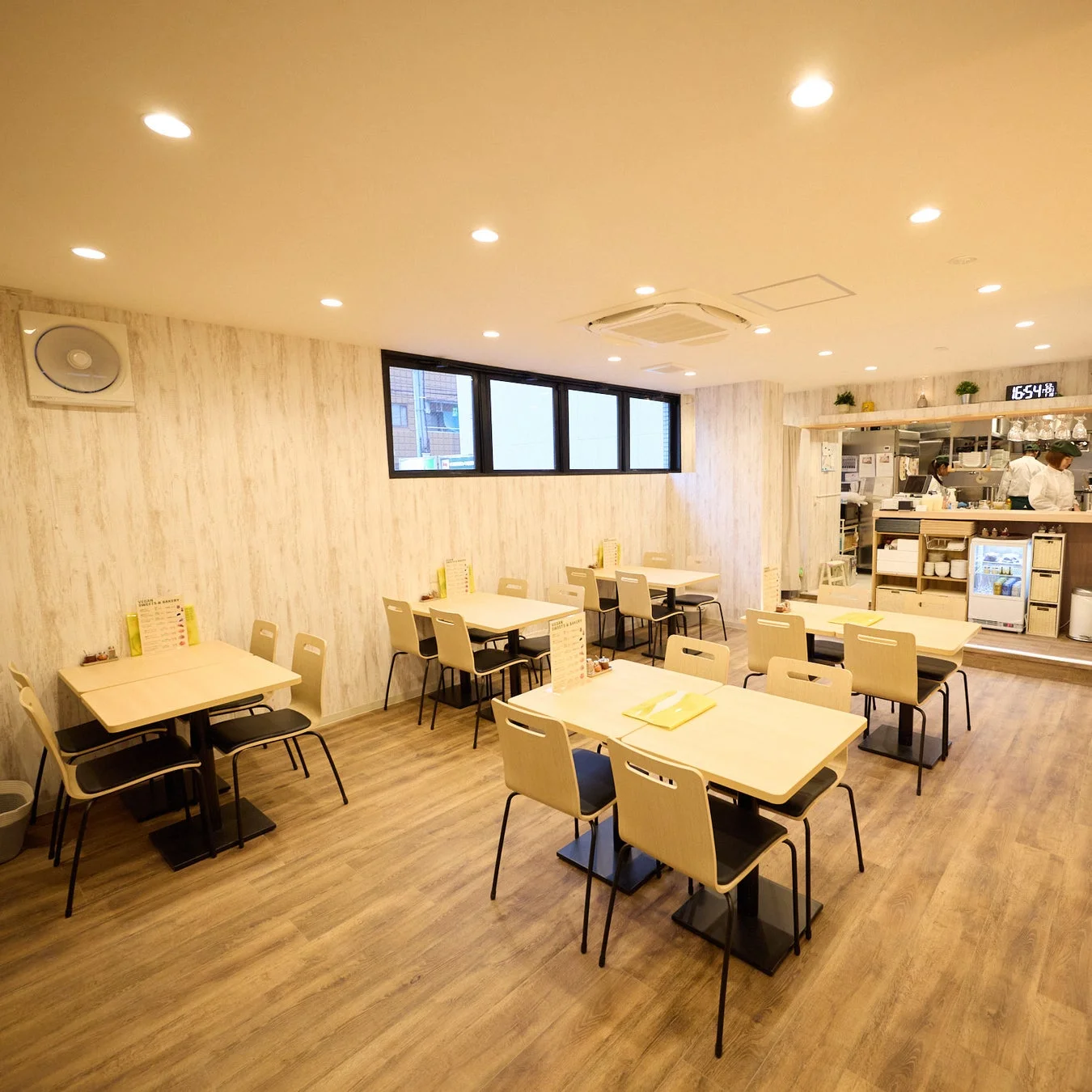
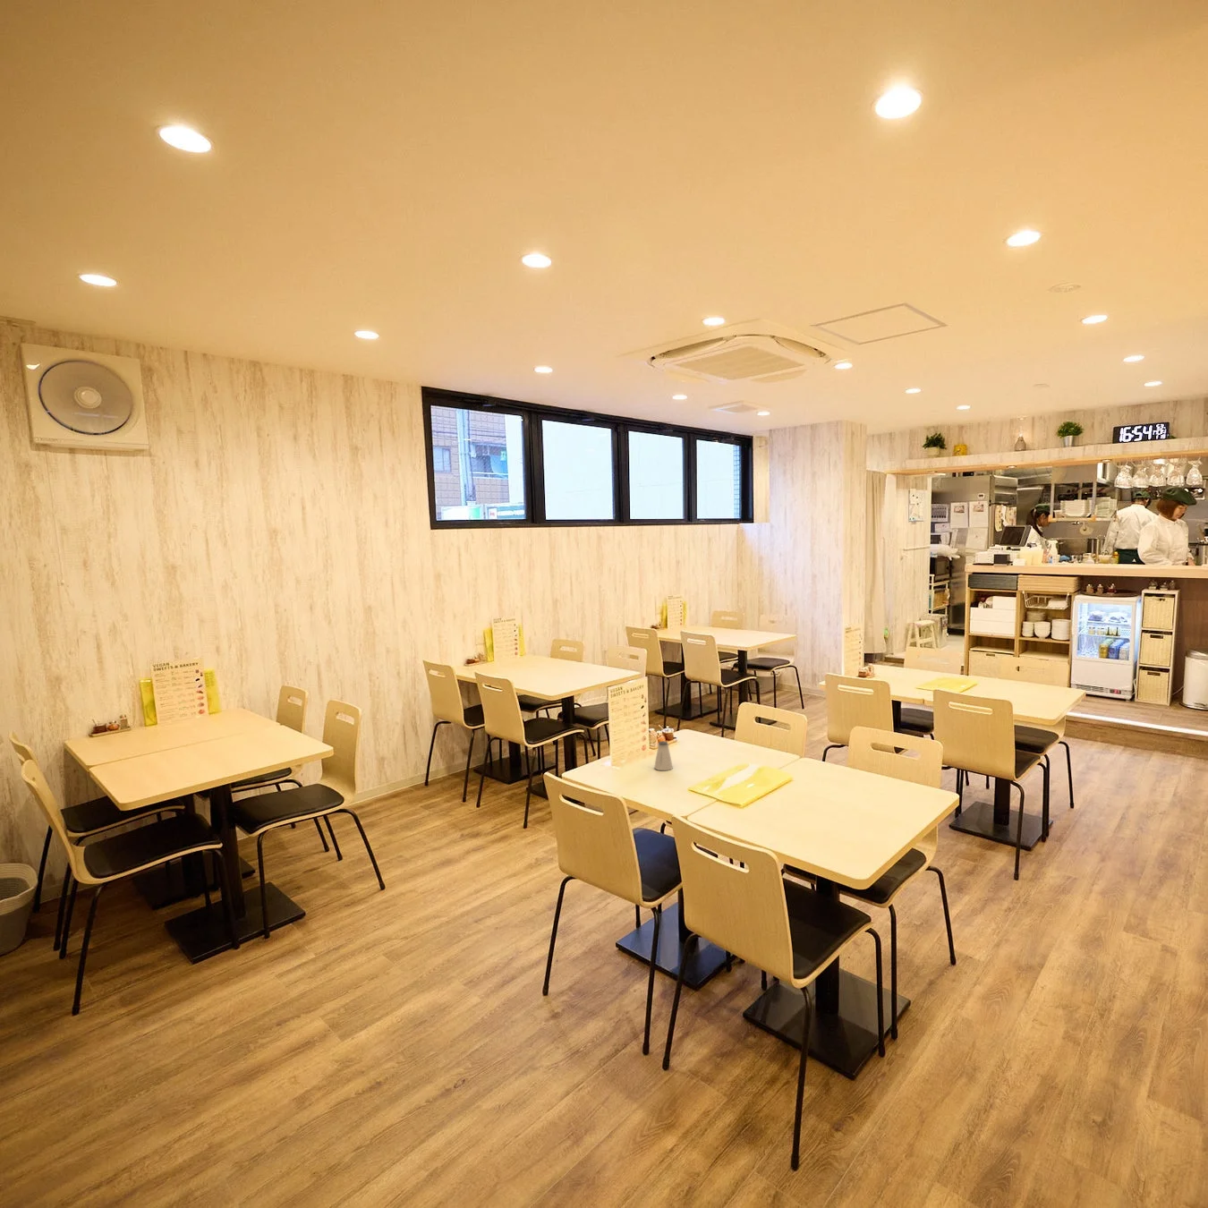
+ saltshaker (663, 754)
